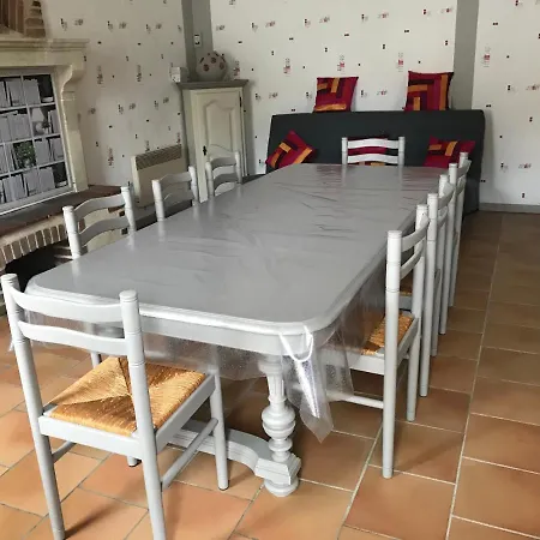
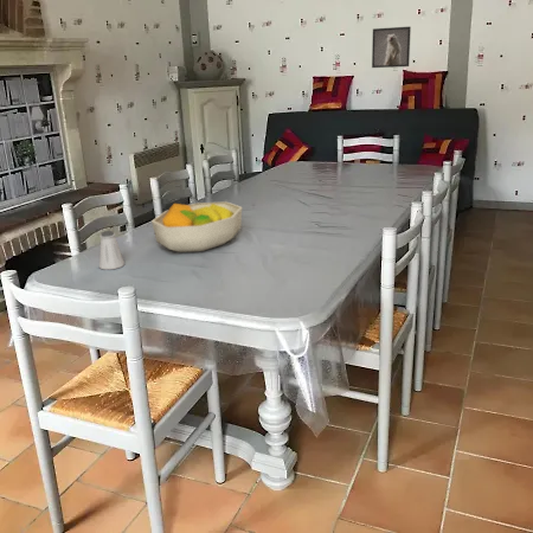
+ saltshaker (109, 249)
+ fruit bowl (199, 220)
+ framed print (391, 47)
